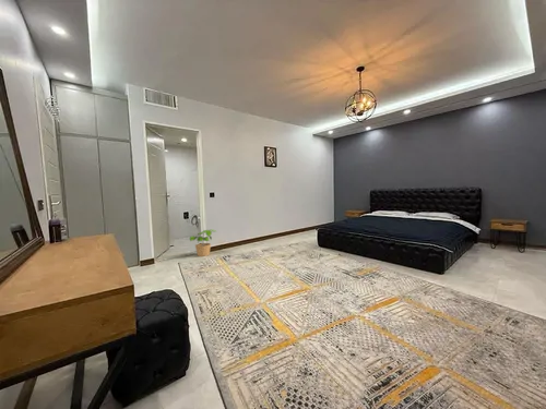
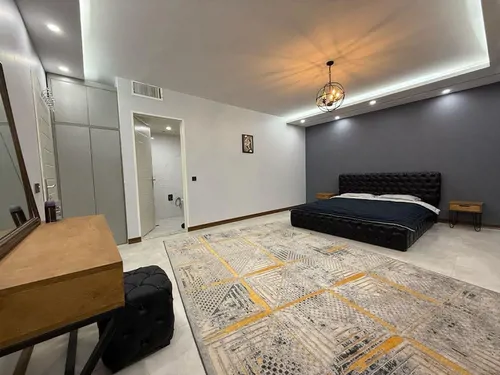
- potted plant (203, 243)
